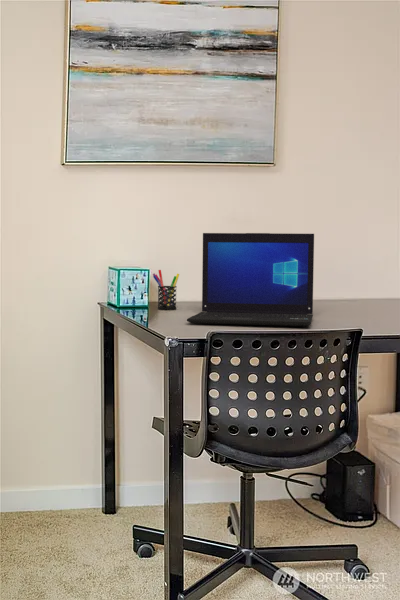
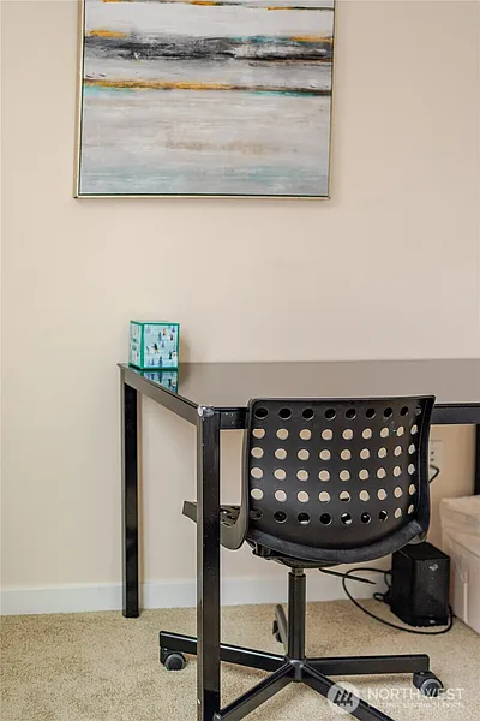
- pen holder (167, 289)
- laptop (253, 276)
